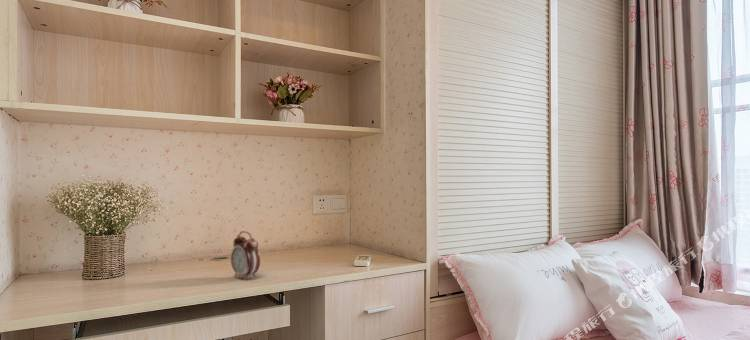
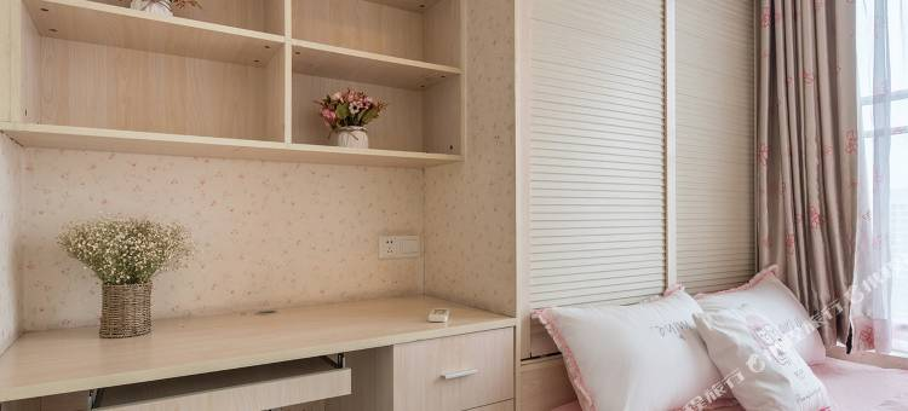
- alarm clock (245, 254)
